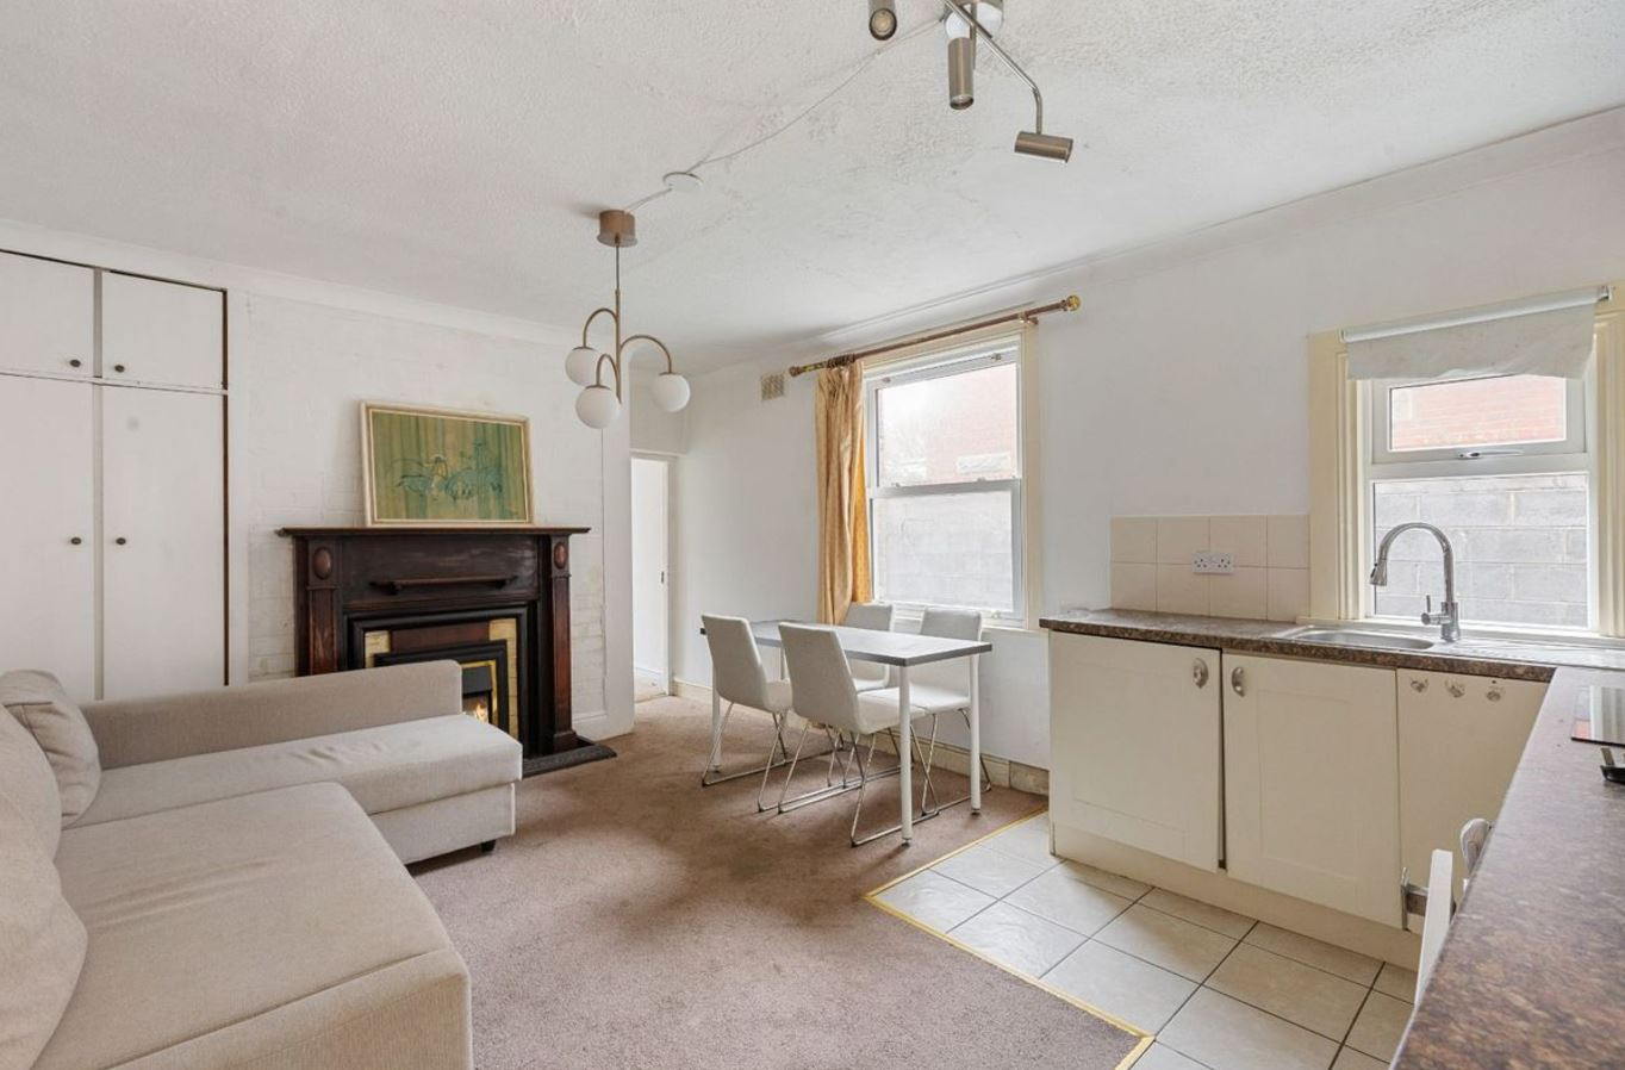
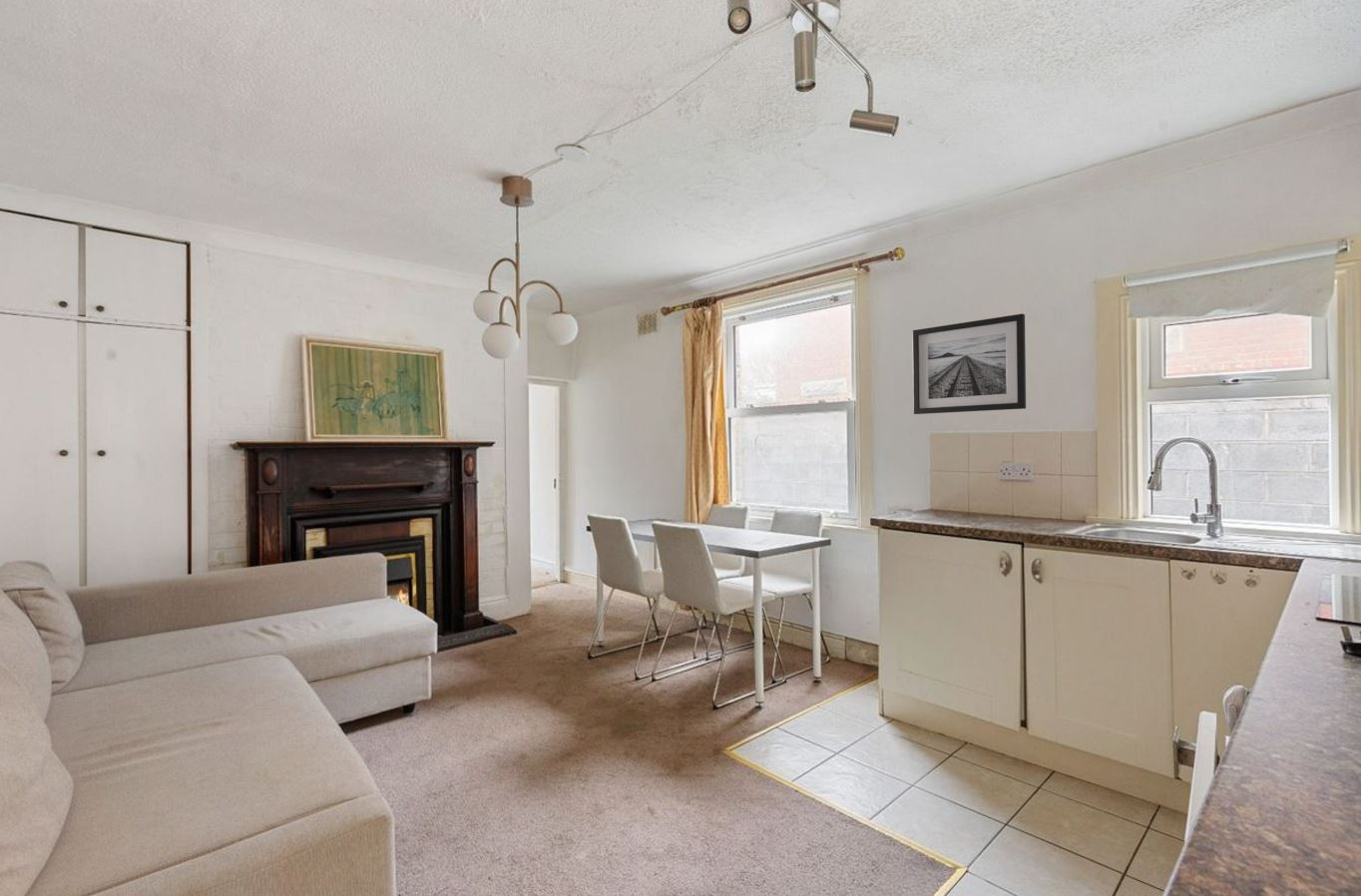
+ wall art (966, 367)
